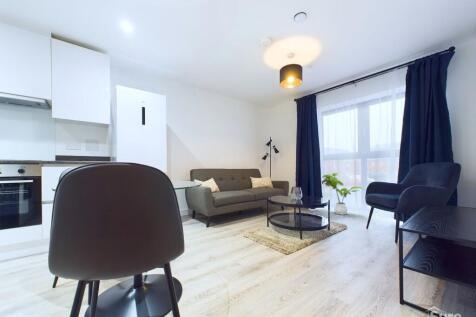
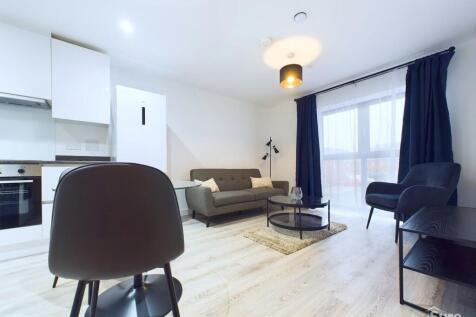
- house plant (337, 193)
